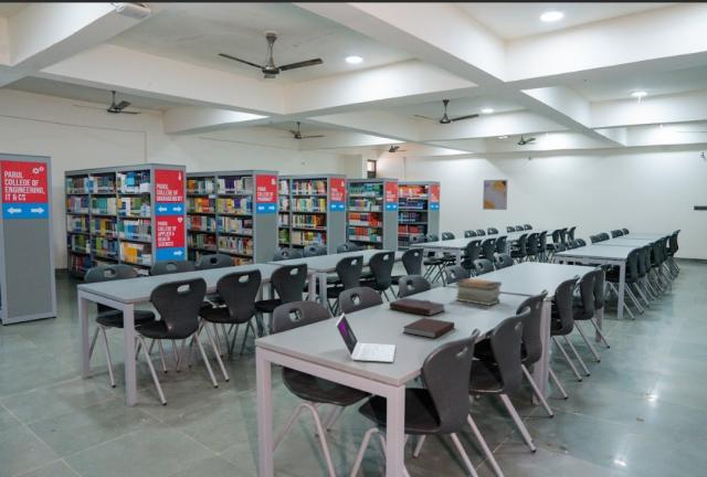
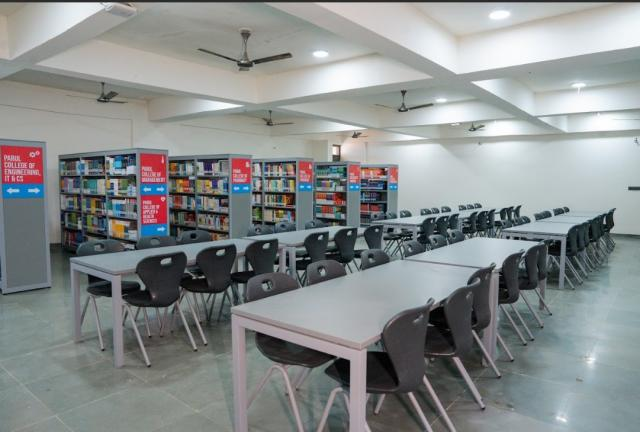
- notebook (429, 327)
- laptop (366, 343)
- wall art (495, 194)
- book (416, 305)
- book stack (477, 290)
